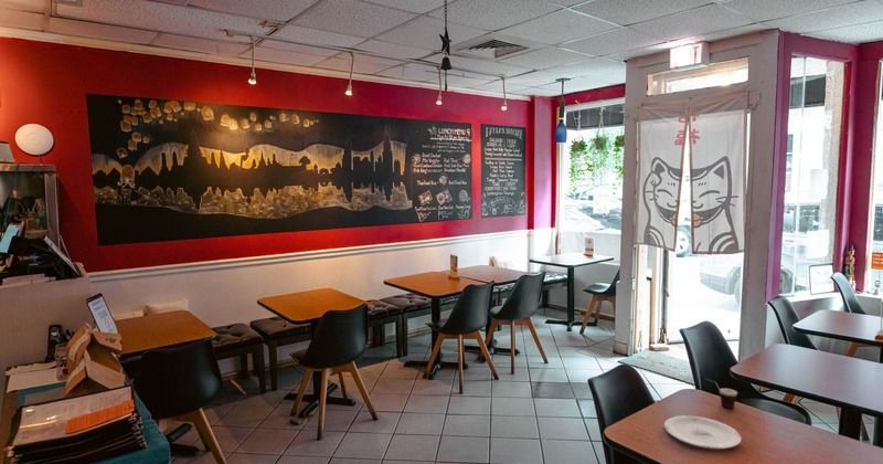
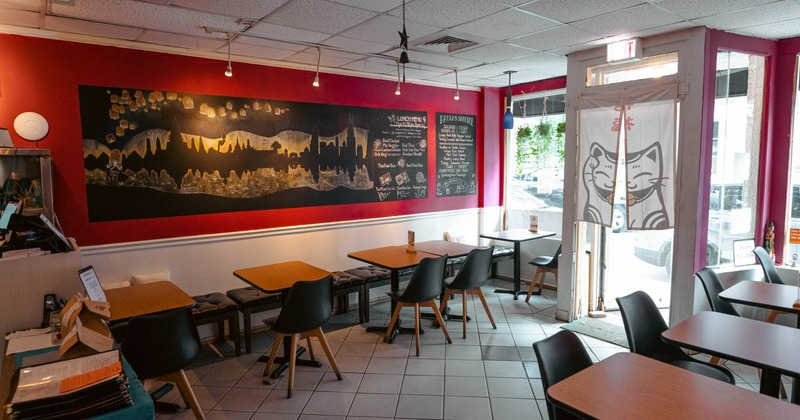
- plate (701, 433)
- cup (720, 392)
